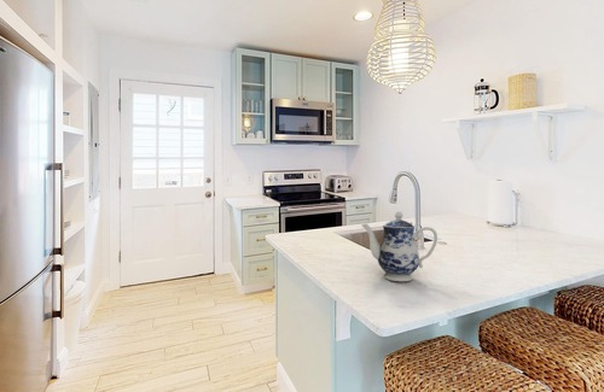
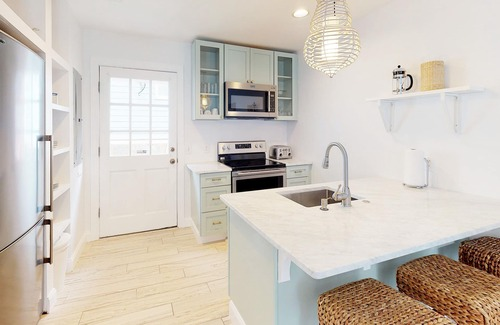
- teapot (397, 244)
